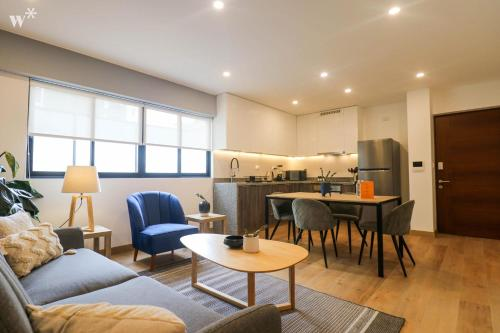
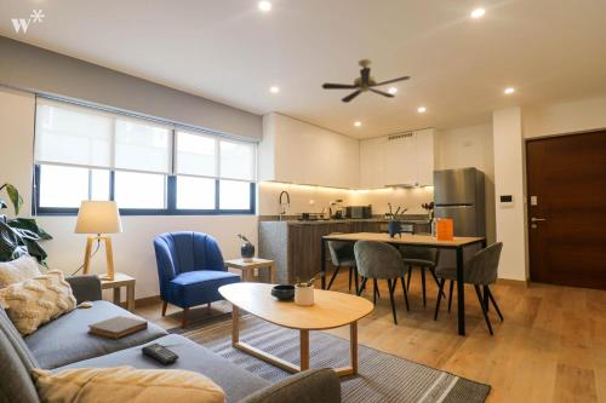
+ book (118, 327)
+ ceiling fan (364, 75)
+ remote control (159, 352)
